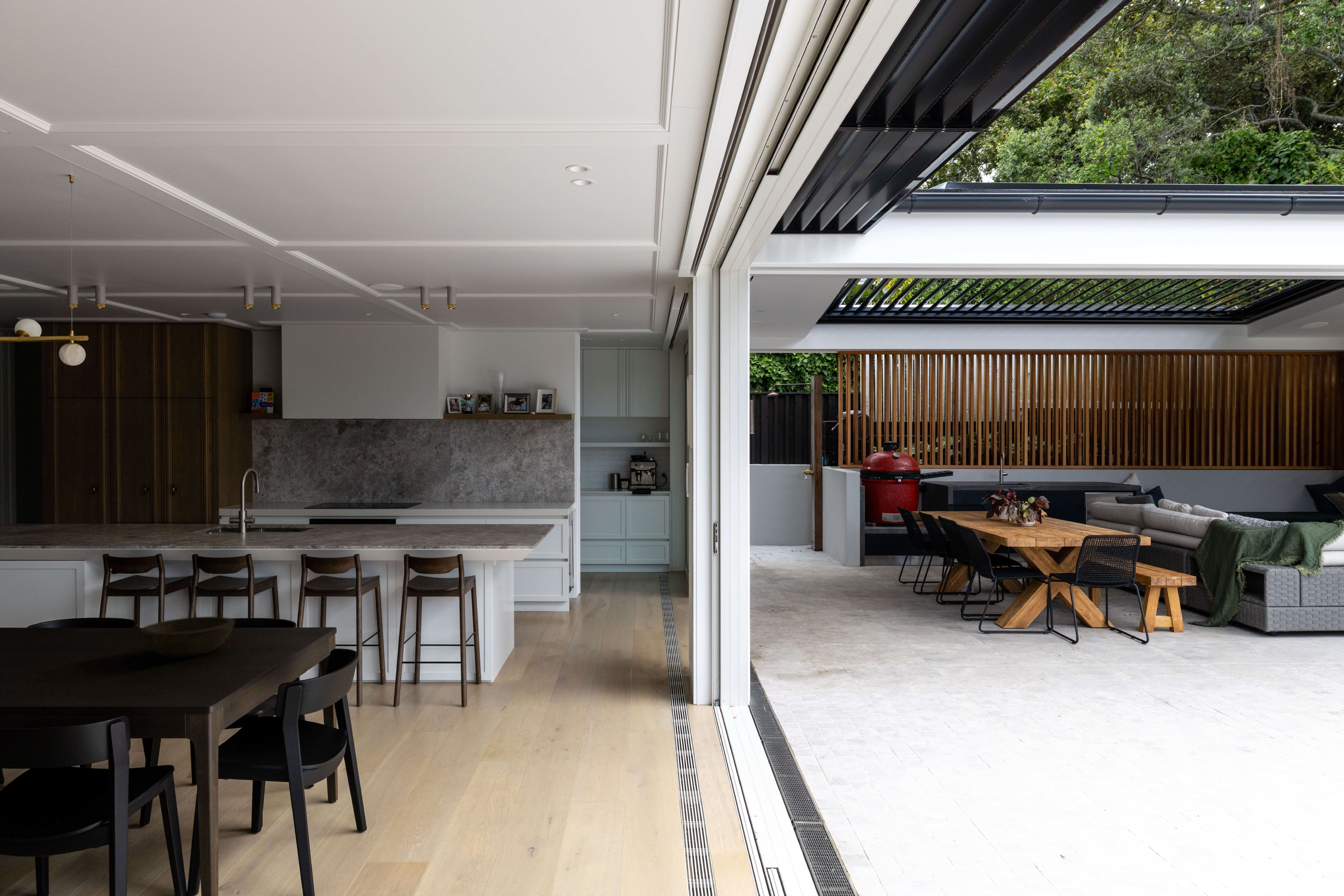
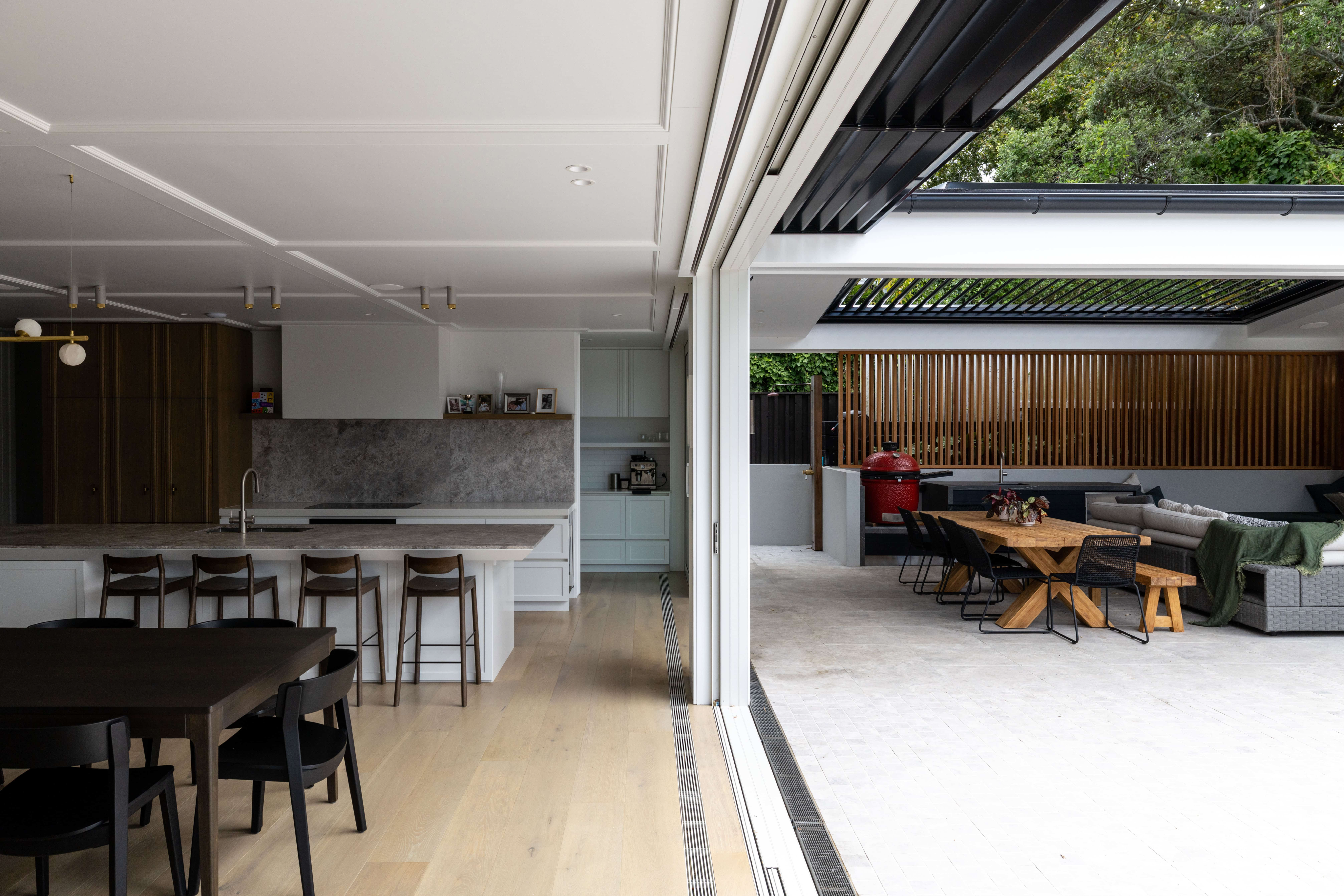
- bowl (189, 638)
